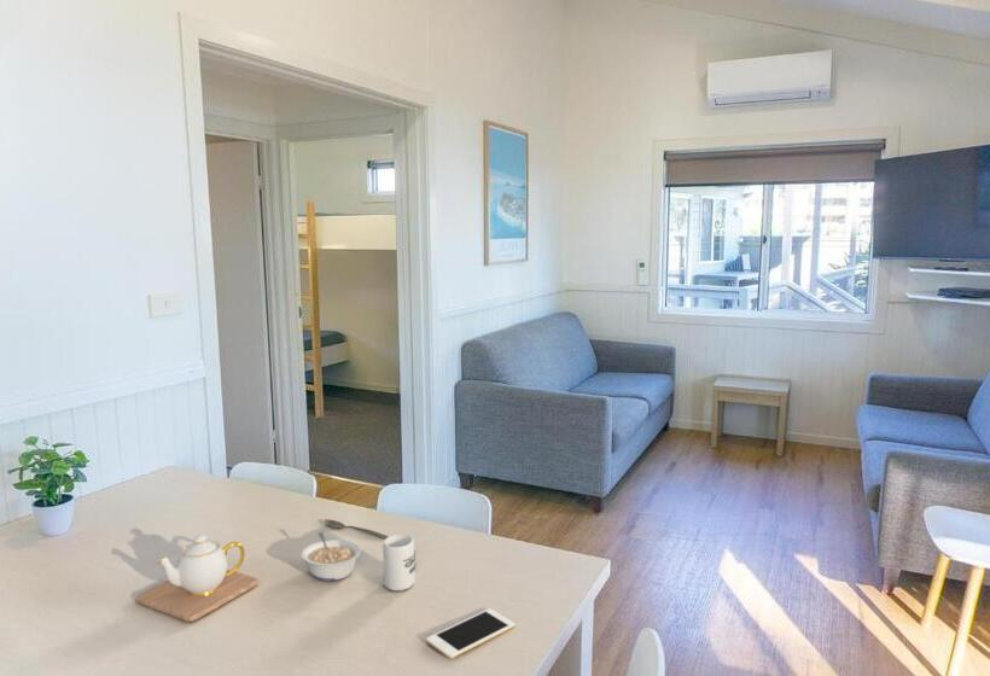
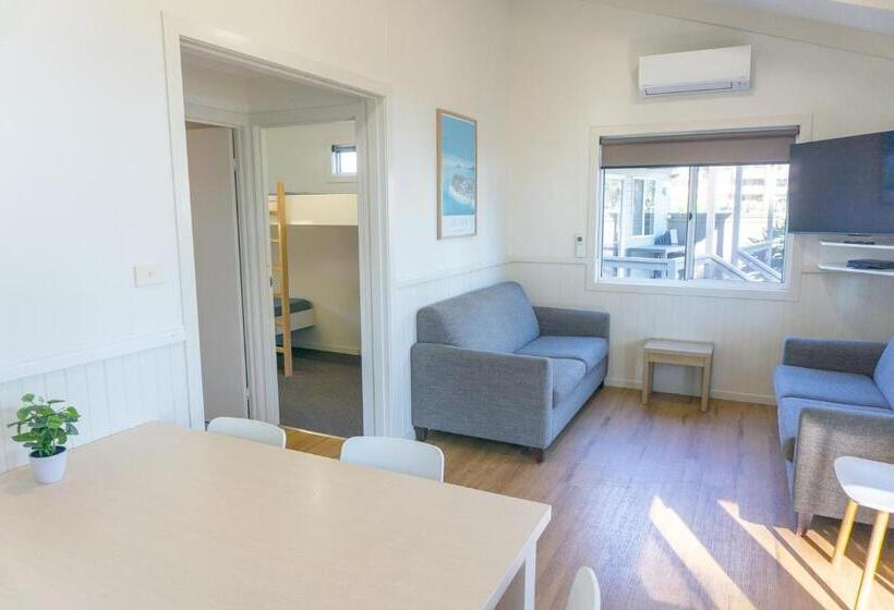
- cell phone (471, 631)
- cup (398, 563)
- teapot (196, 563)
- spoon (355, 528)
- legume (330, 559)
